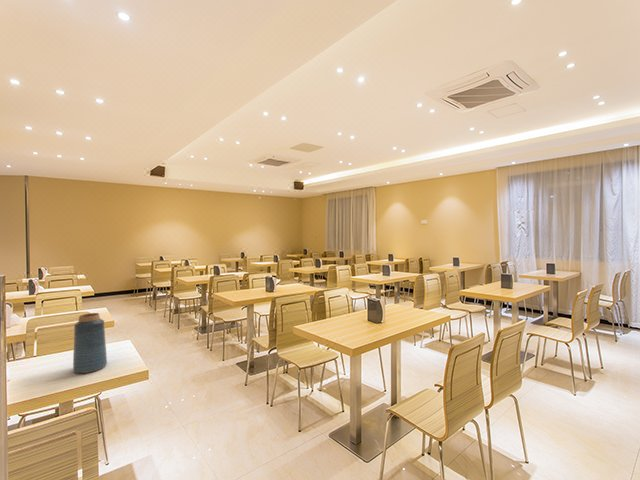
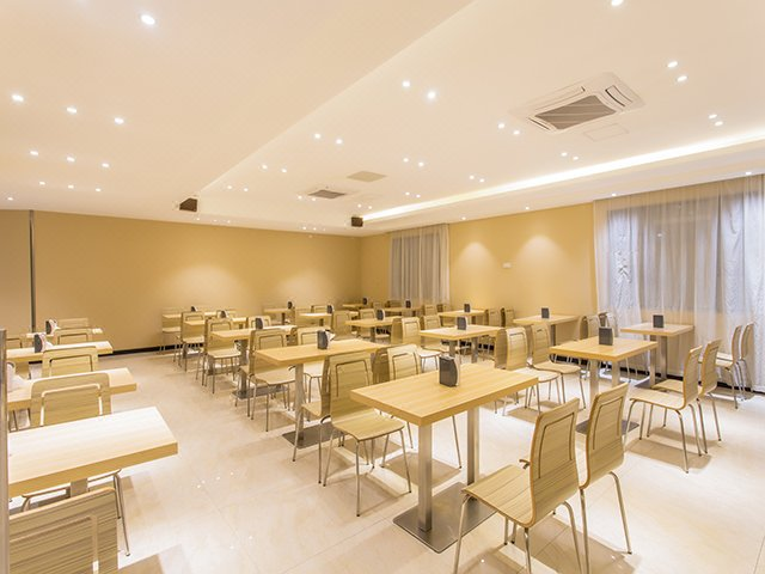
- vase (89, 341)
